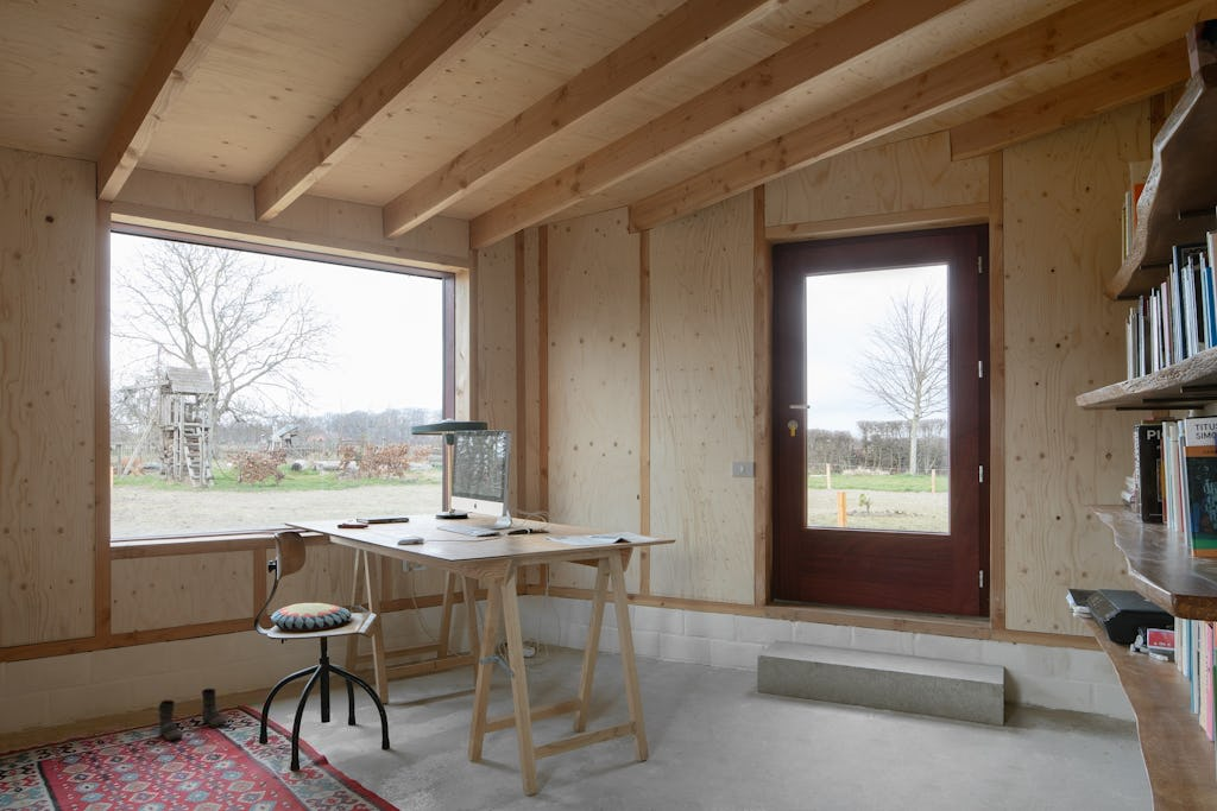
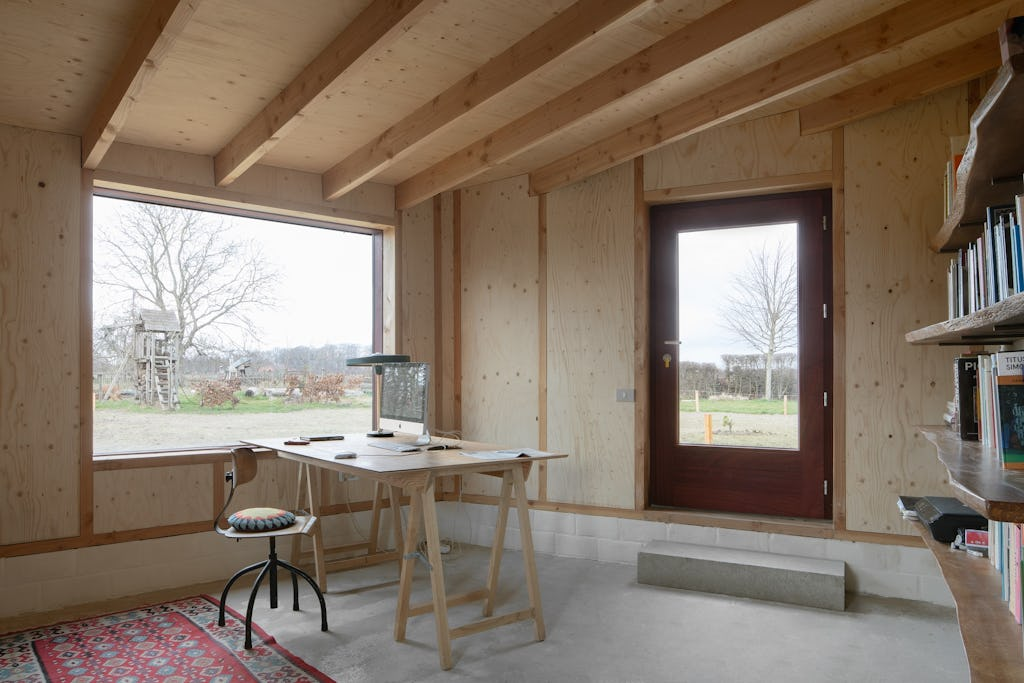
- boots (202, 714)
